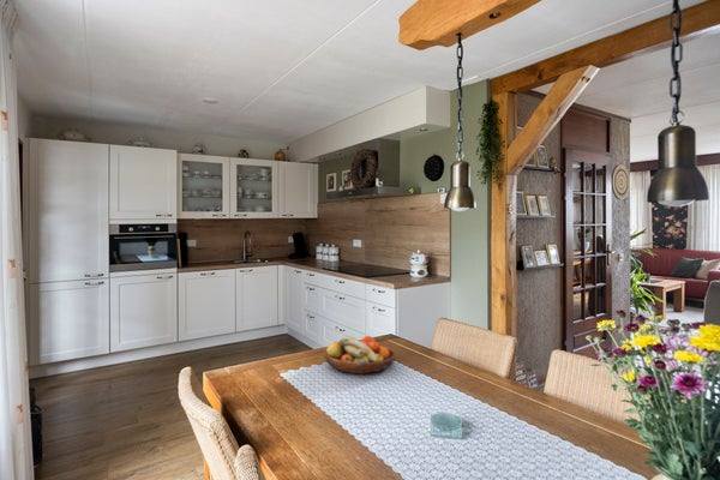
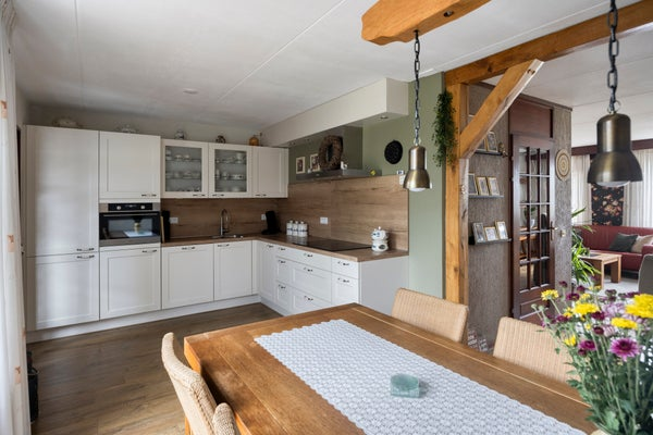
- fruit bowl (360, 350)
